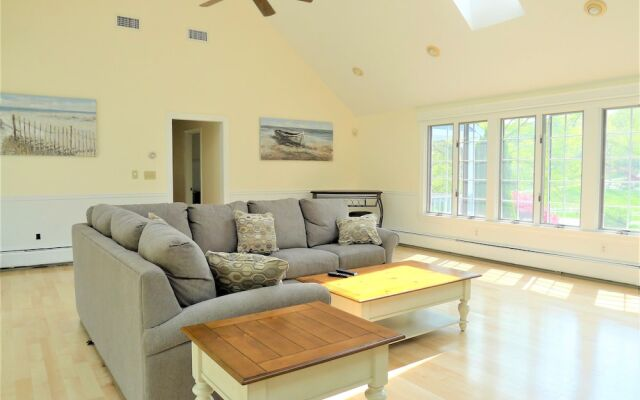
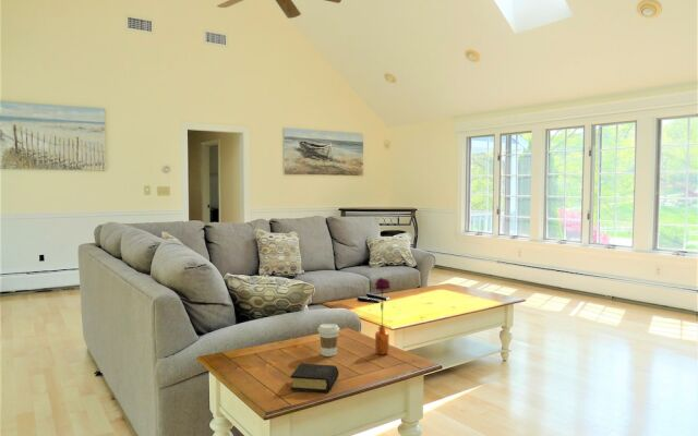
+ coffee cup (328, 339)
+ book (315, 377)
+ flower (382, 315)
